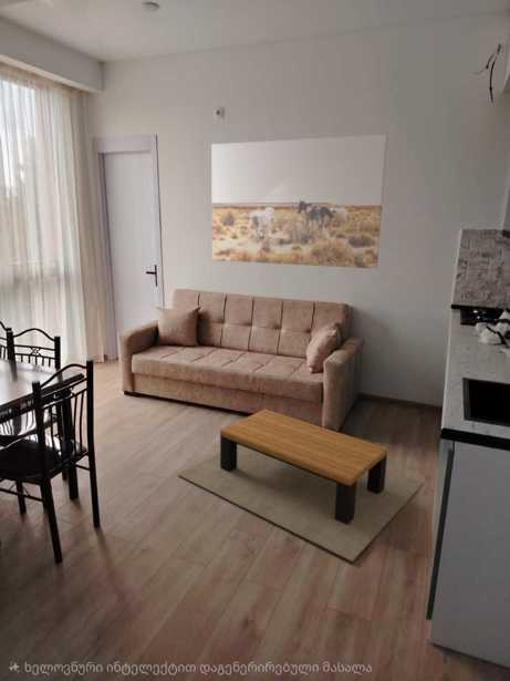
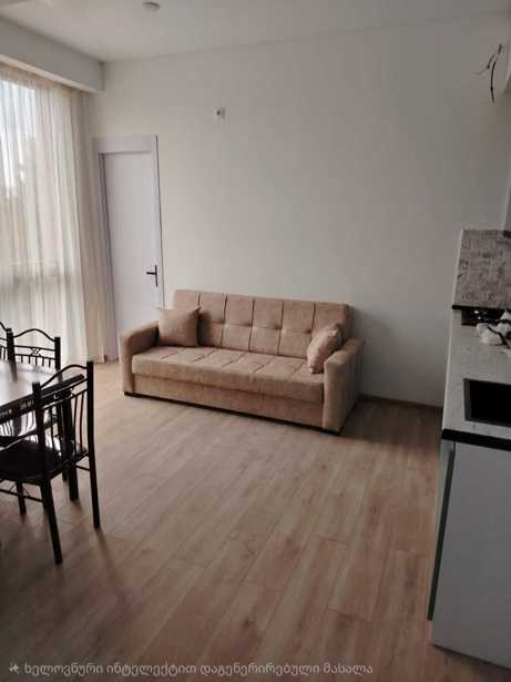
- wall art (291, 204)
- coffee table (300, 458)
